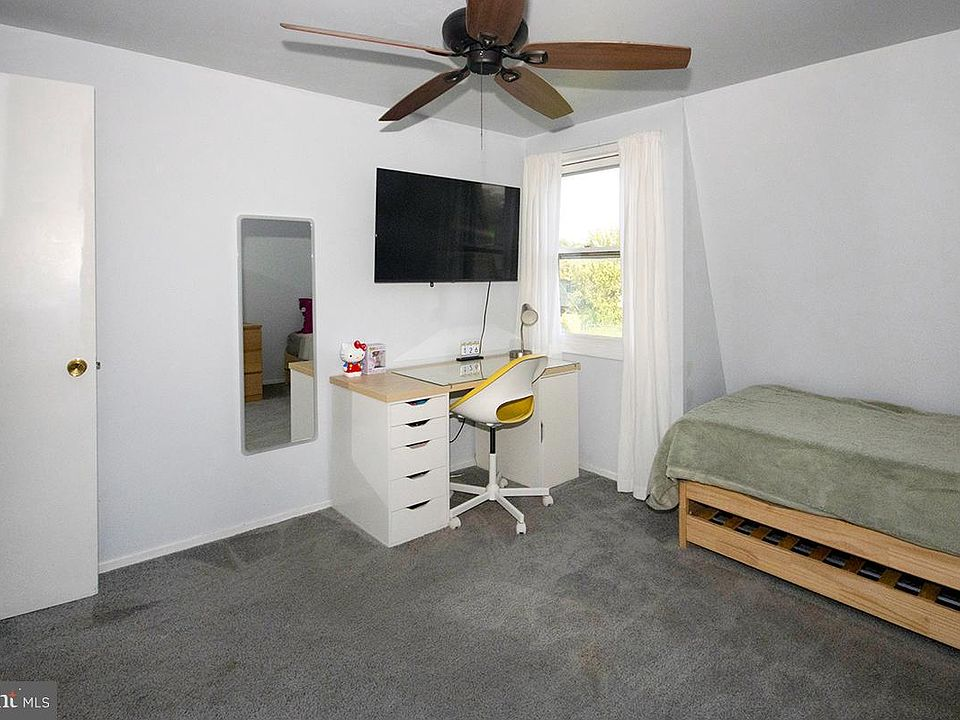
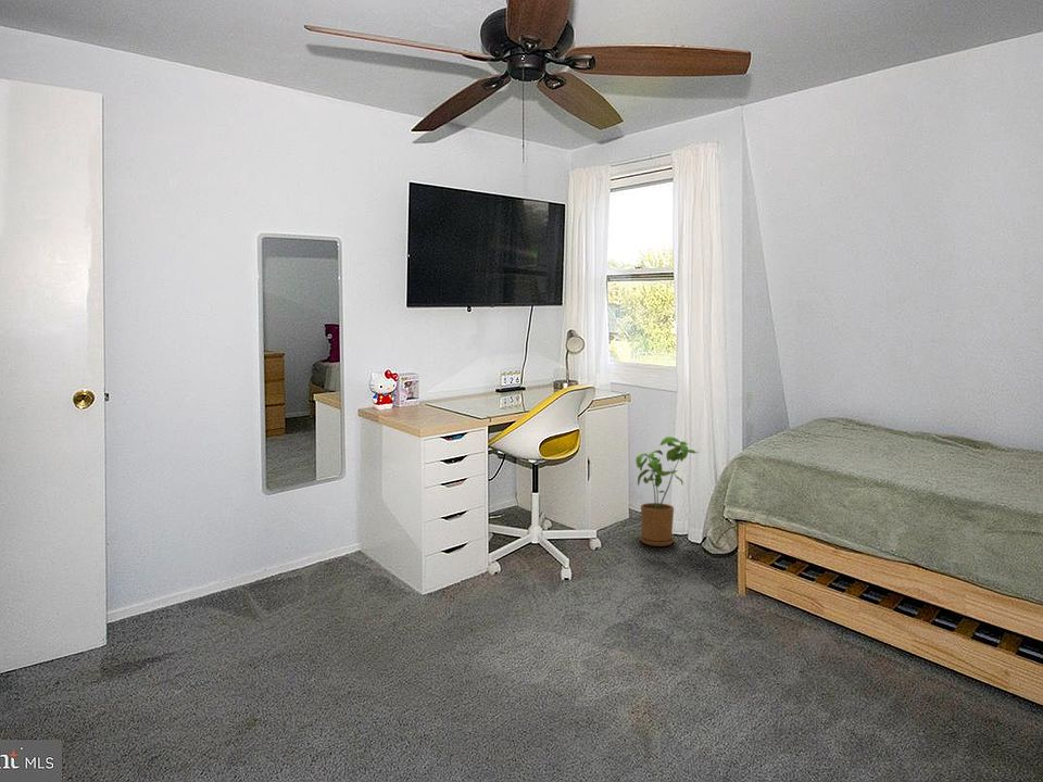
+ house plant (658, 491)
